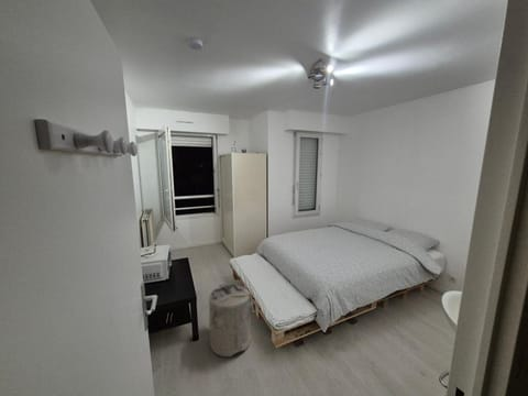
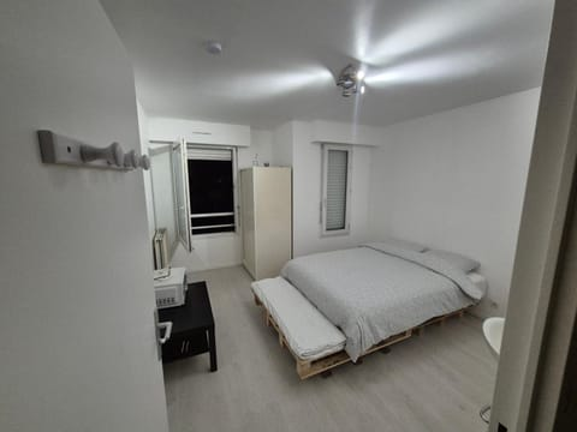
- laundry hamper (232, 316)
